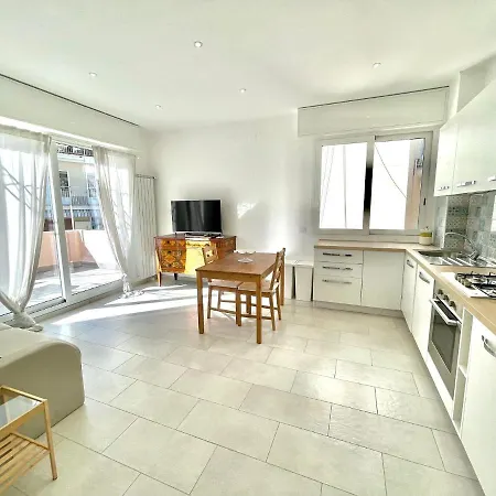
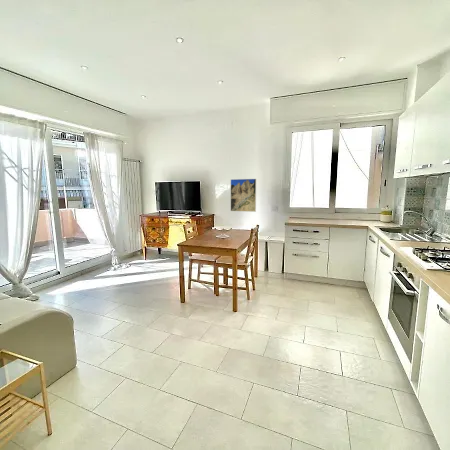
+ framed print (243, 195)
